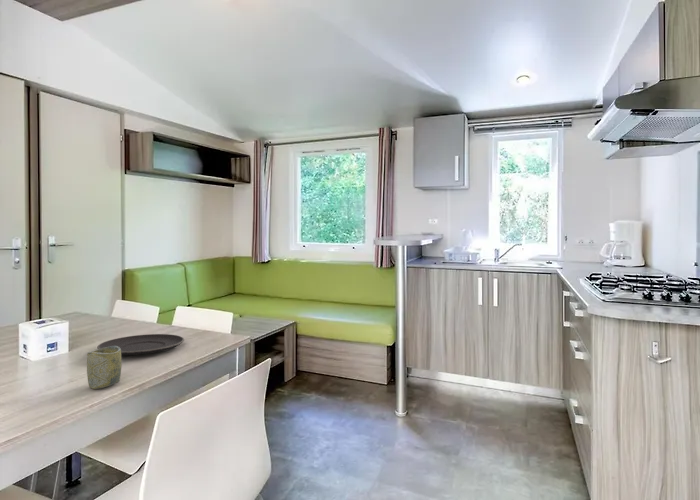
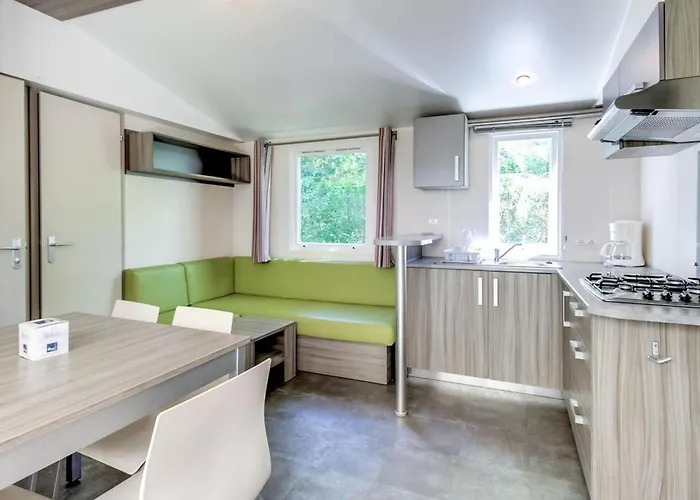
- cup (104, 367)
- plate (142, 345)
